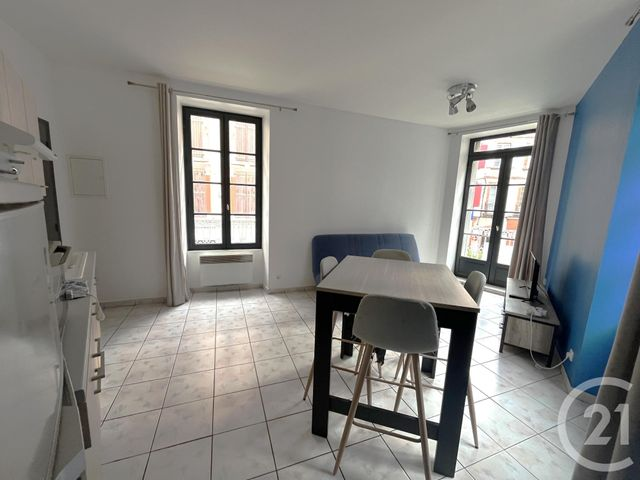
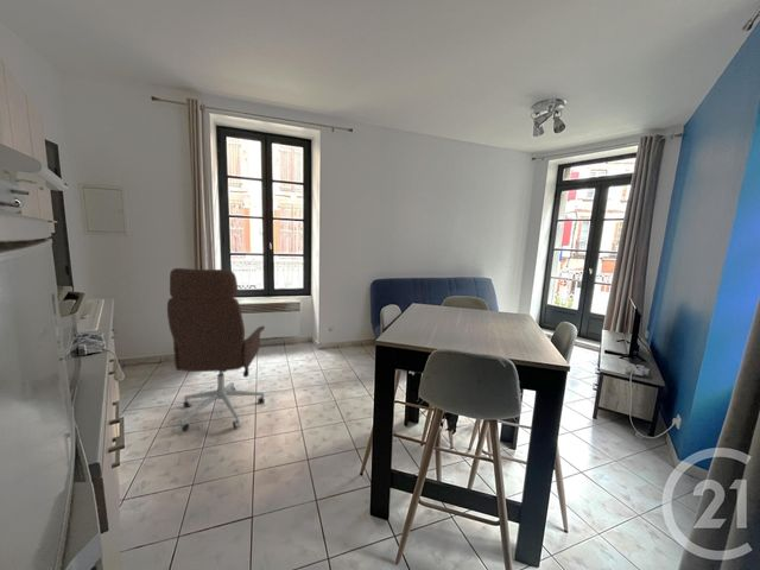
+ office chair (218, 341)
